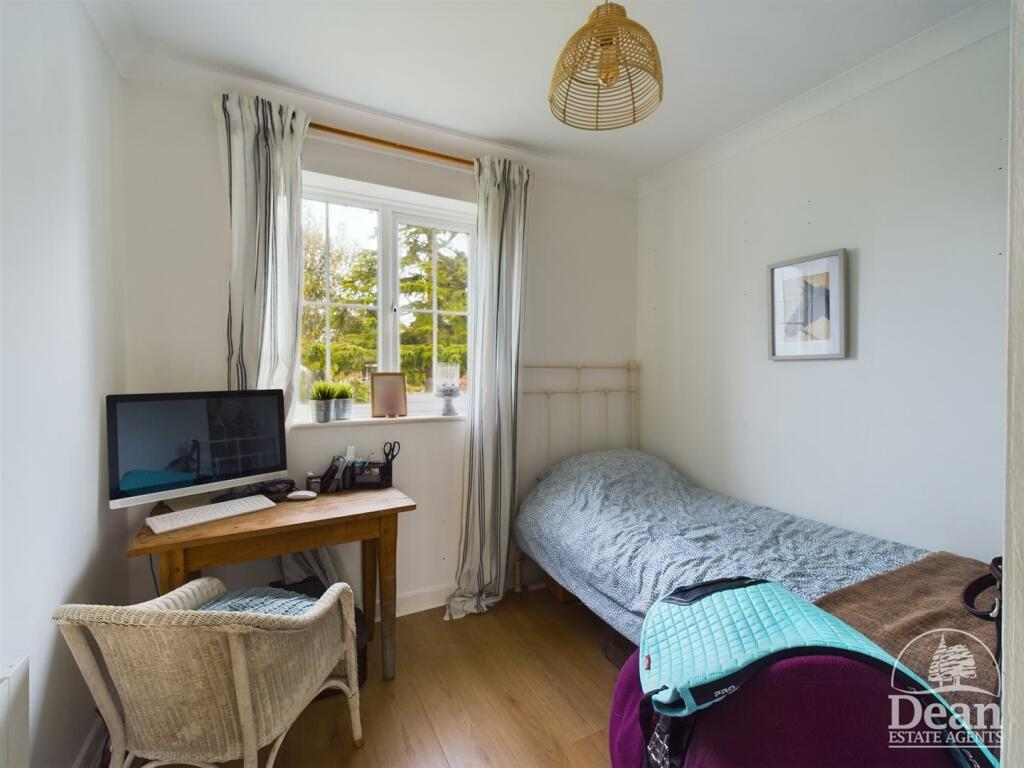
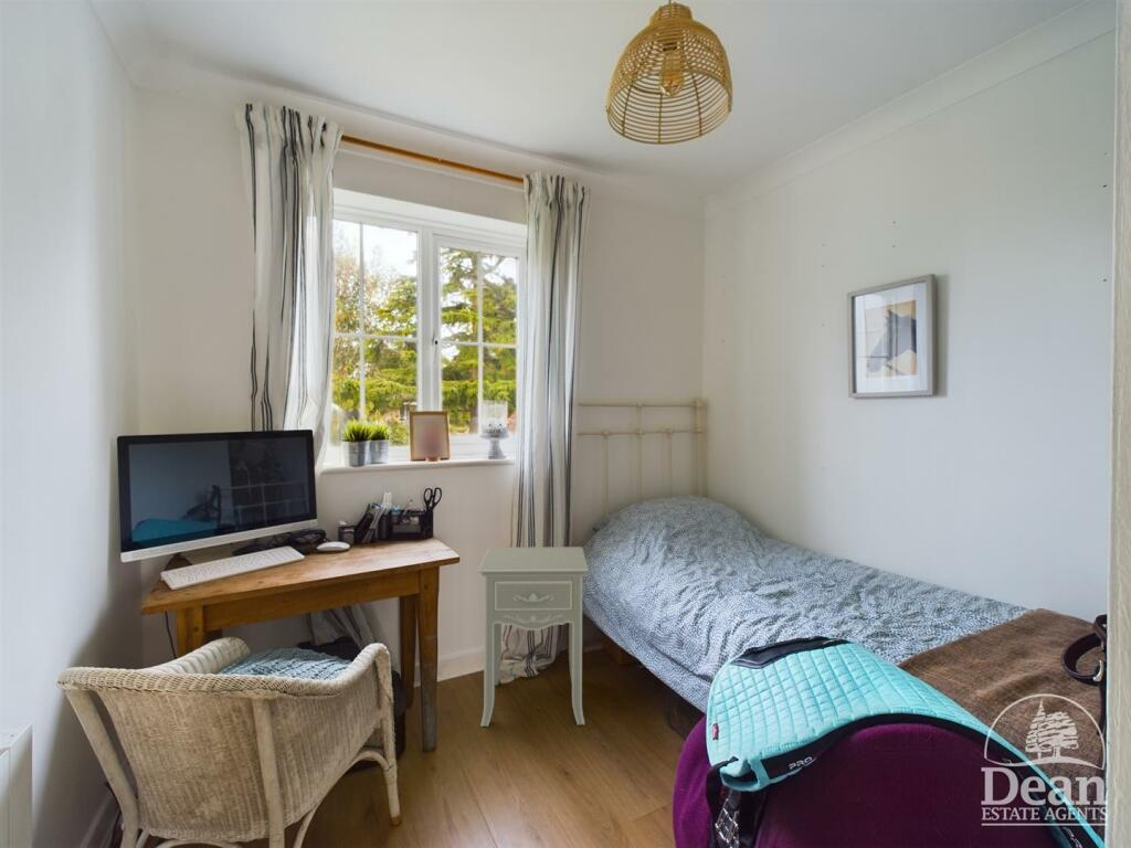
+ nightstand (533, 629)
